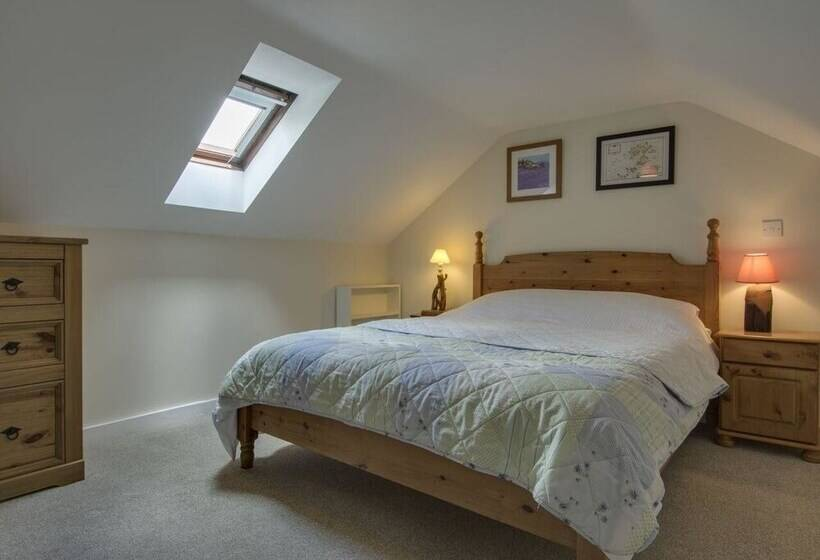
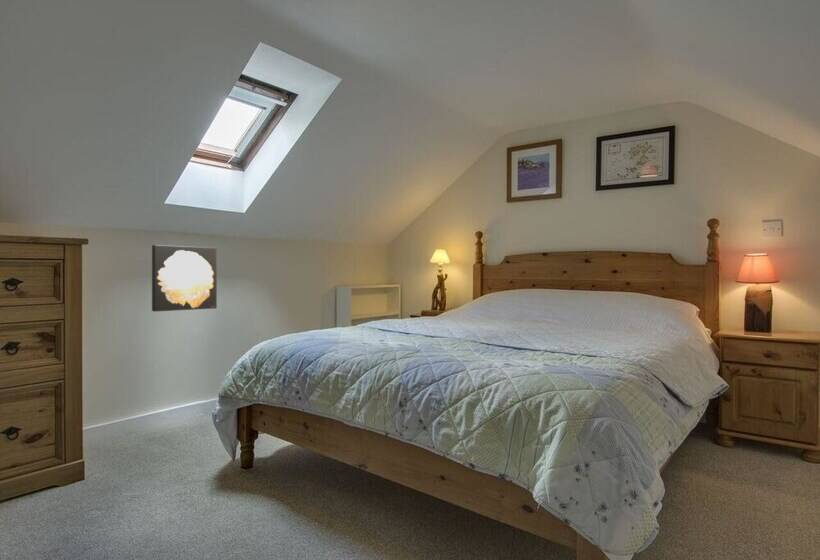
+ wall art (185, 278)
